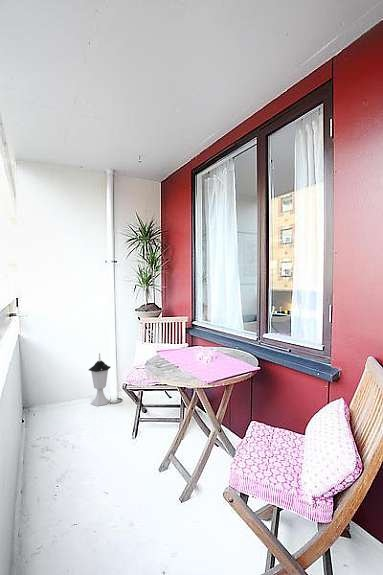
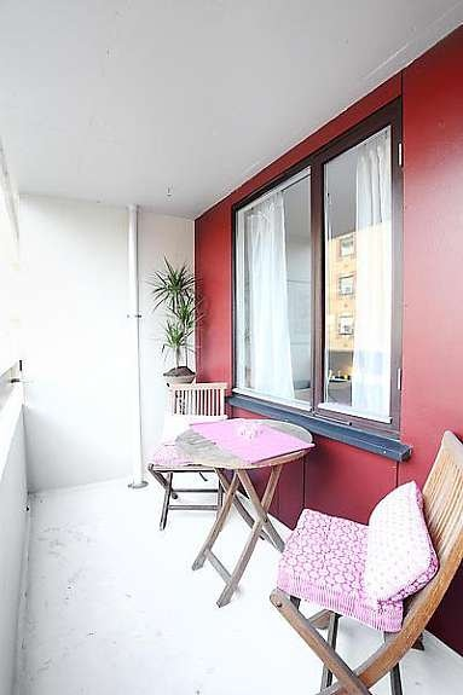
- lantern (99, 377)
